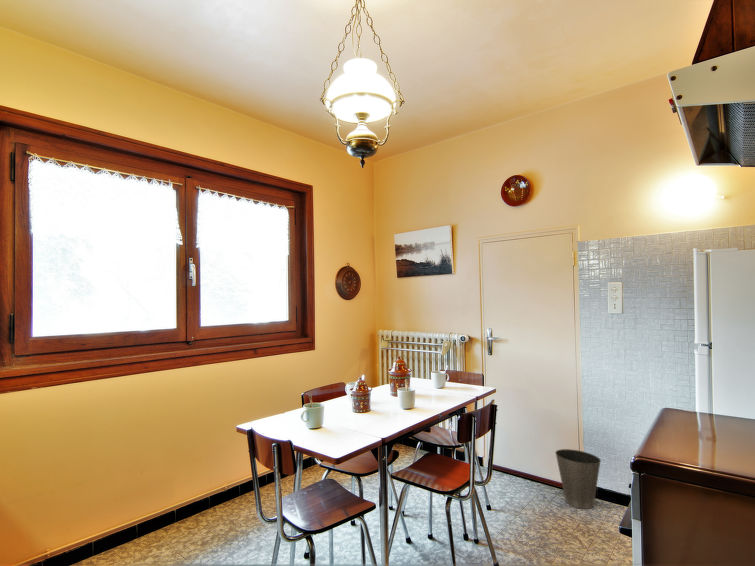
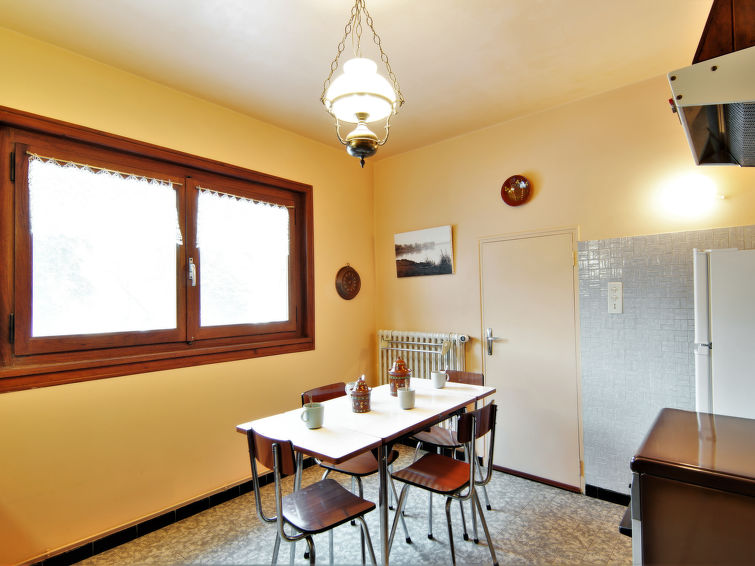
- waste basket (578, 478)
